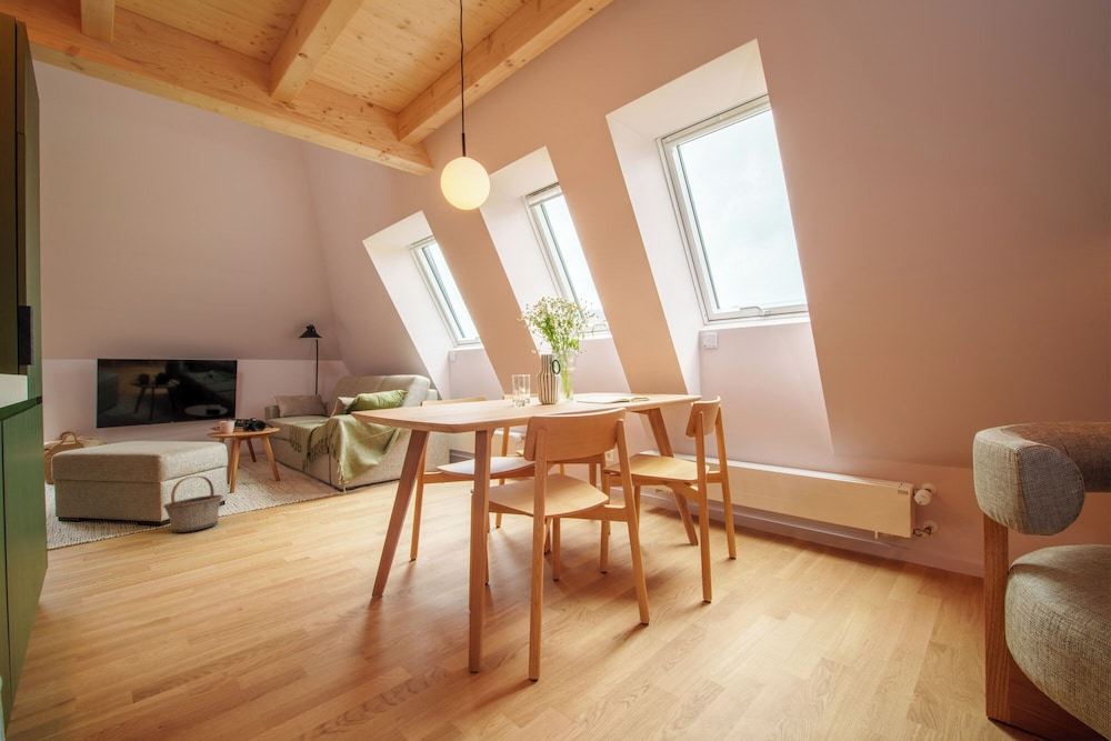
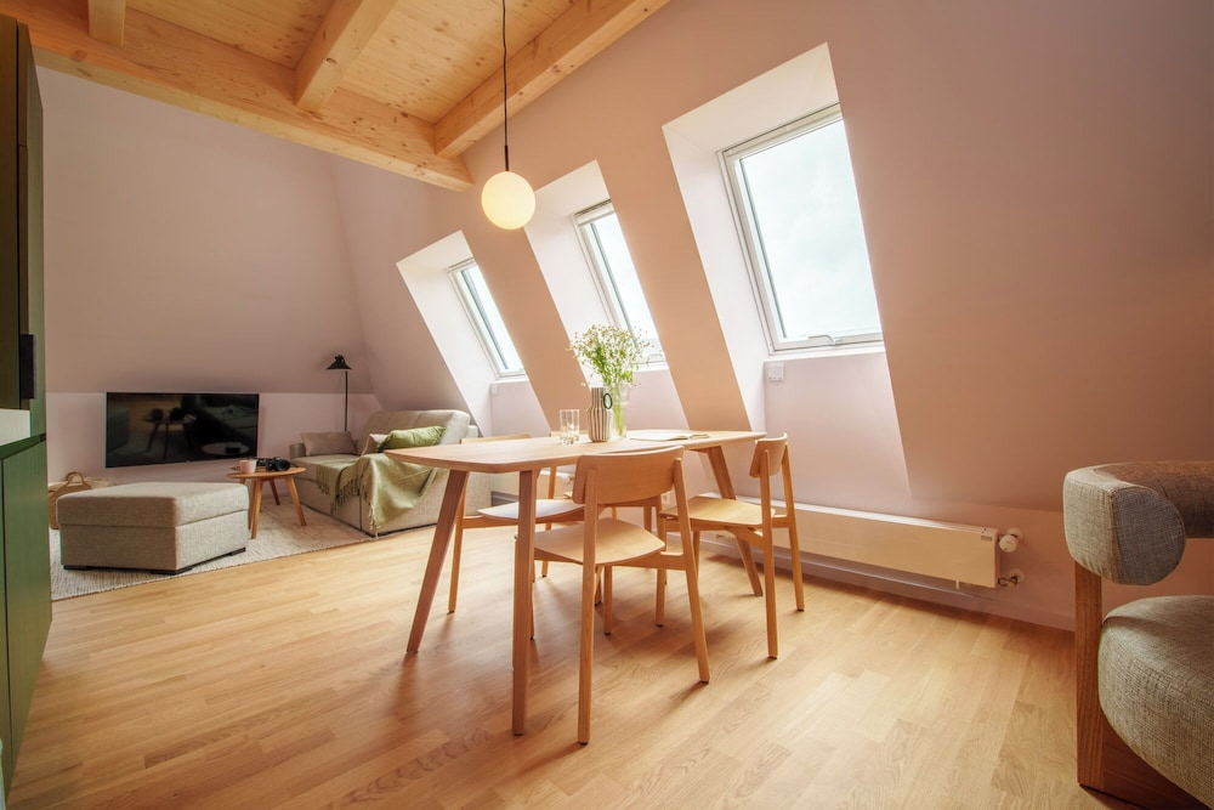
- basket (193, 501)
